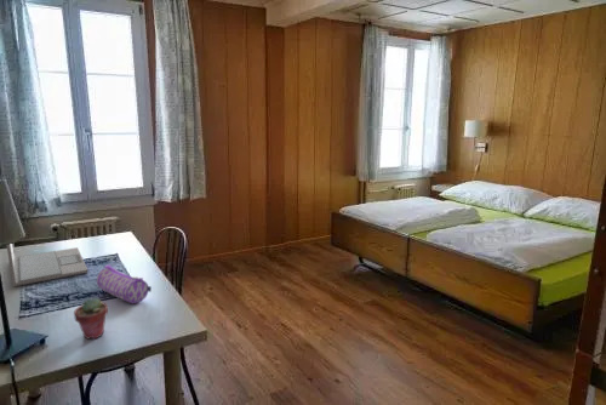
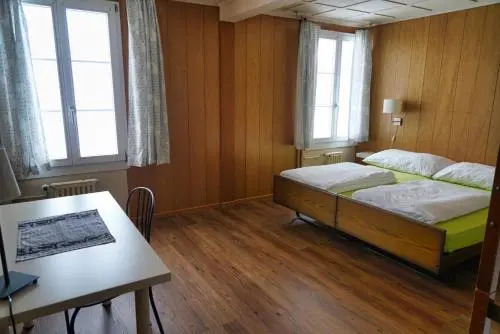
- pencil case (121, 284)
- potted succulent (91, 315)
- laptop (45, 252)
